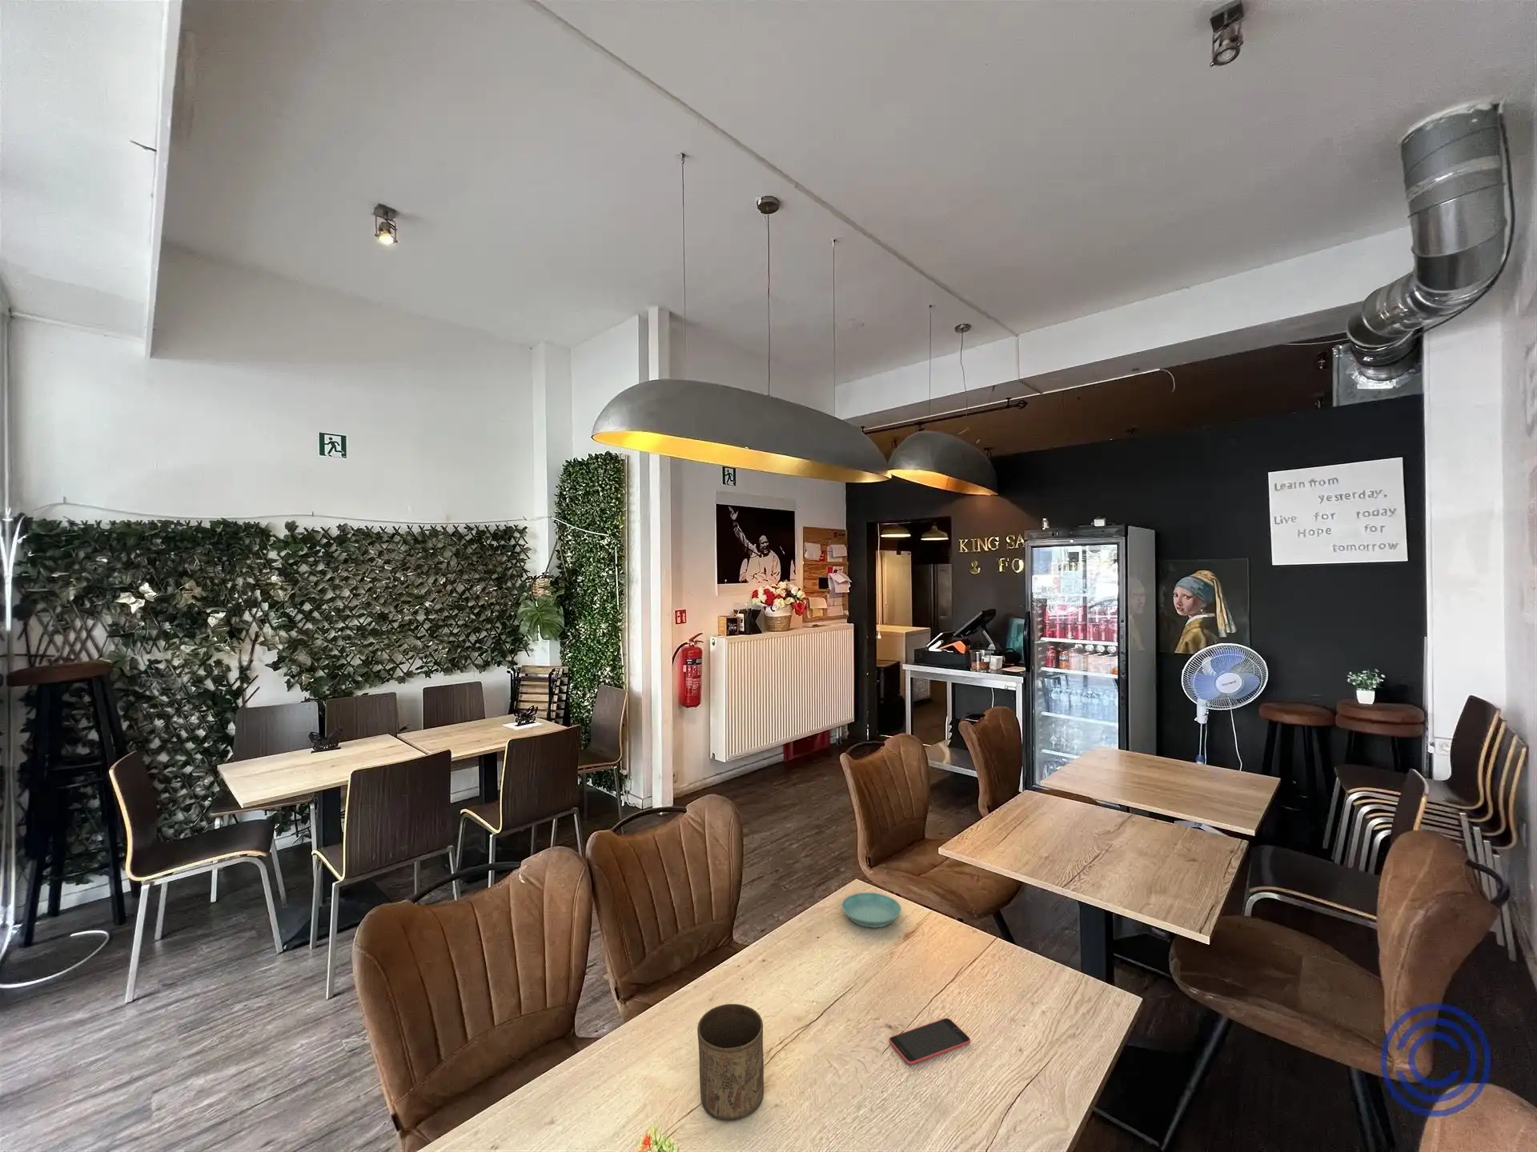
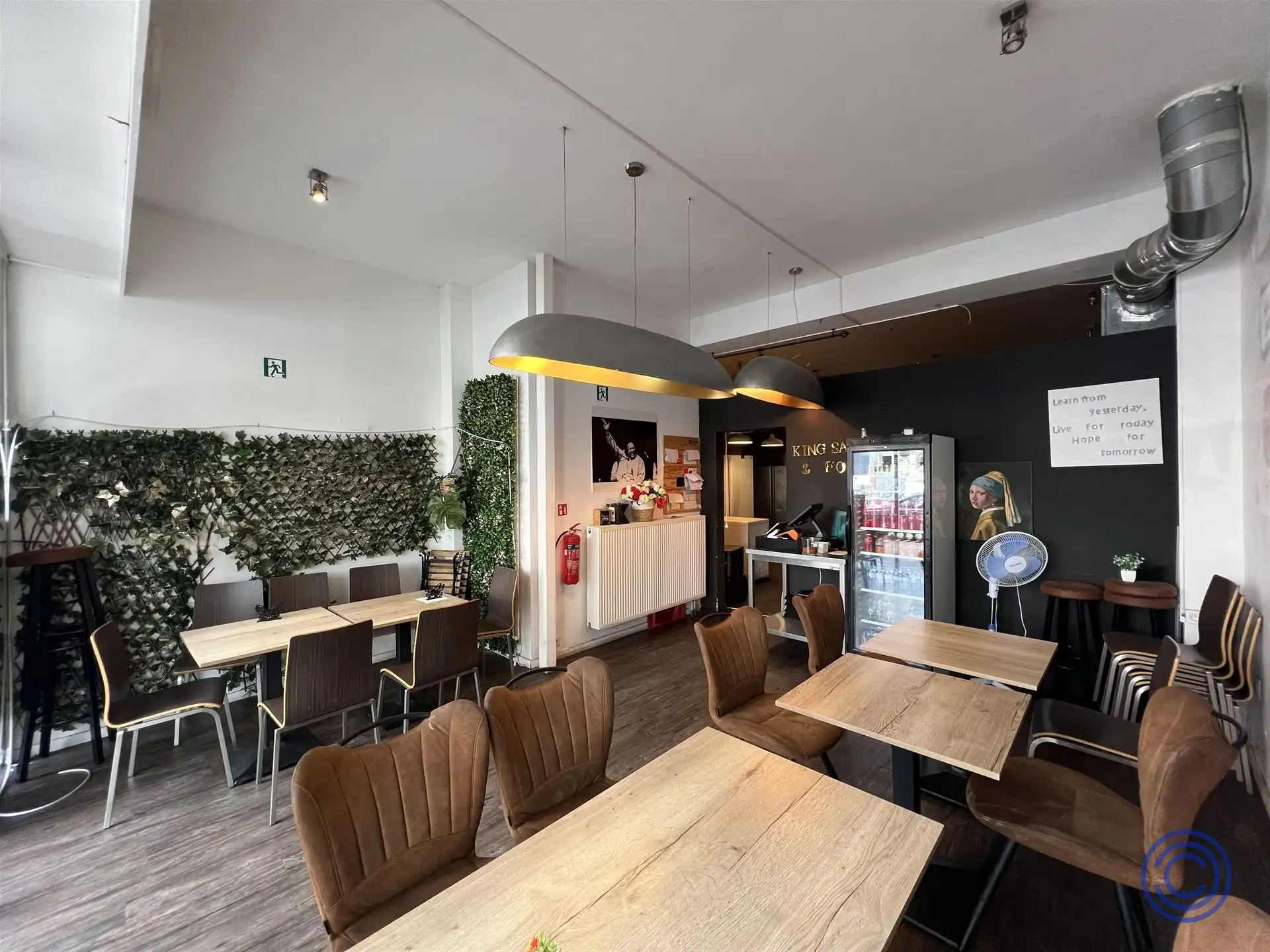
- cup (730, 1061)
- saucer (871, 911)
- smartphone (929, 1039)
